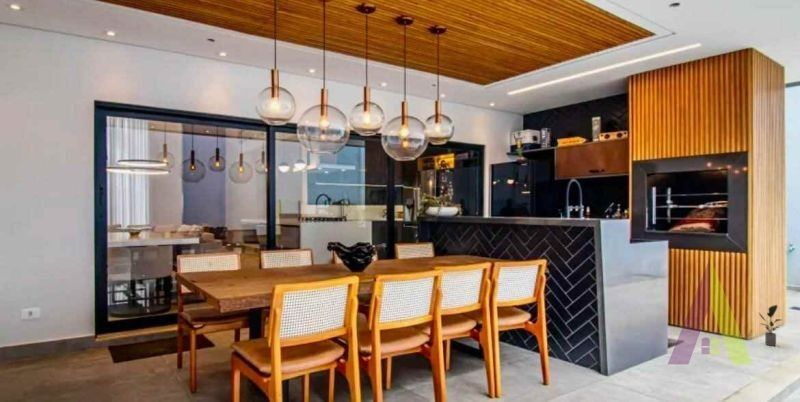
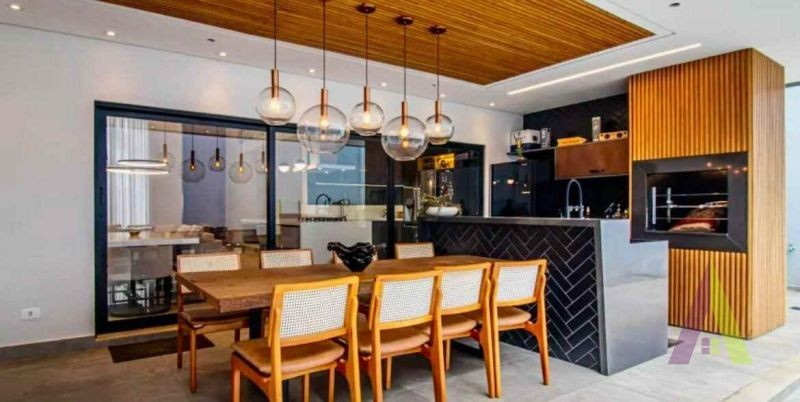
- potted plant (768, 325)
